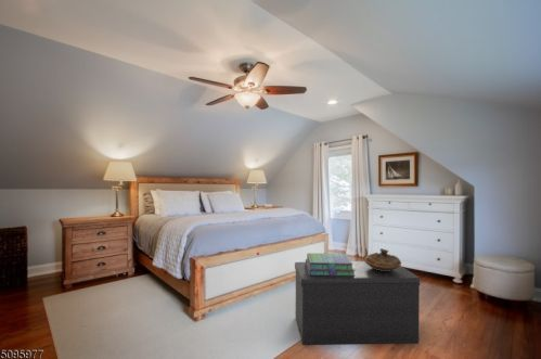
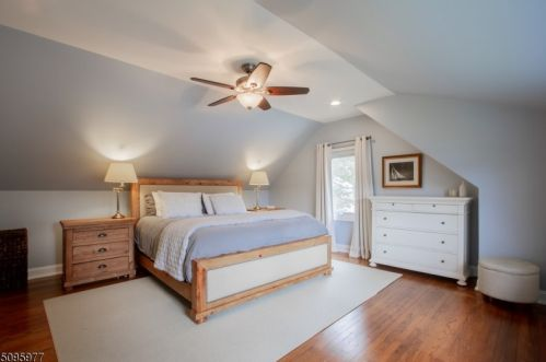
- bench (351, 298)
- decorative bowl (382, 258)
- stack of books (329, 262)
